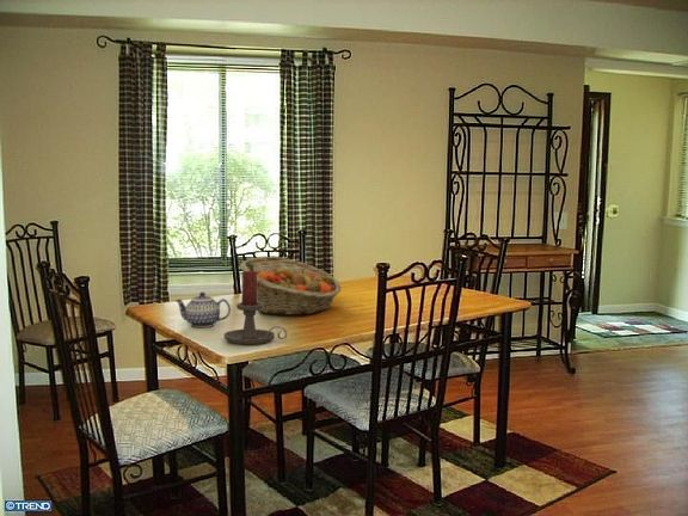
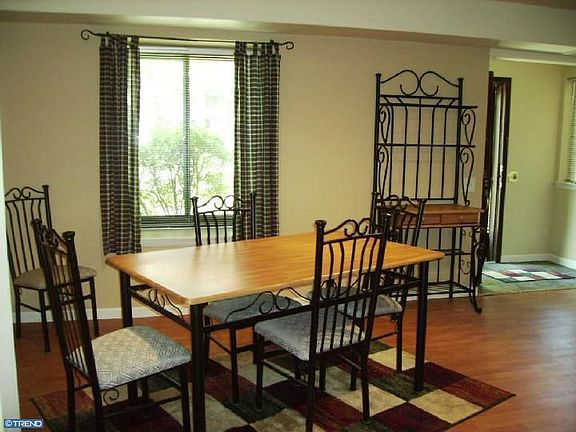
- candle holder (256, 305)
- teapot (202, 308)
- fruit basket (290, 284)
